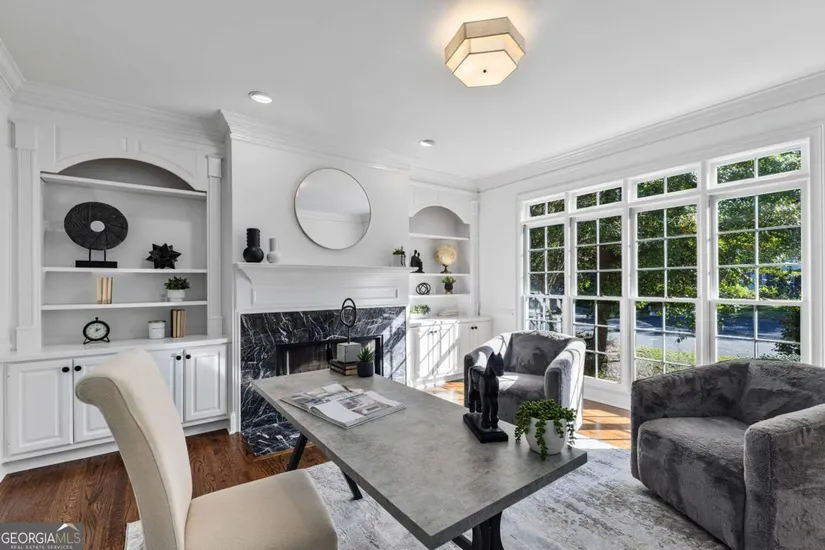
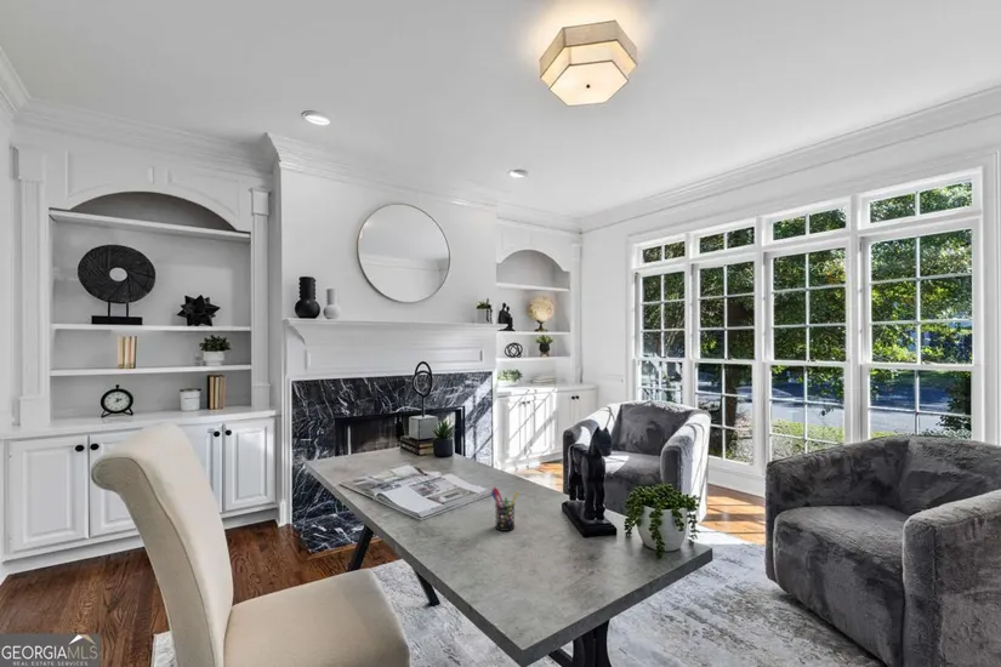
+ pen holder (504, 507)
